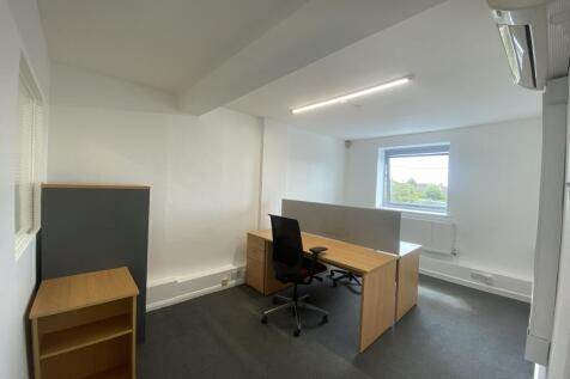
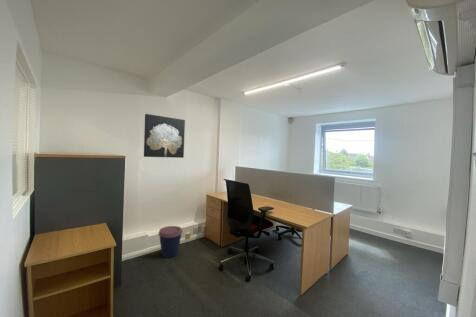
+ coffee cup (170, 241)
+ wall art (165, 137)
